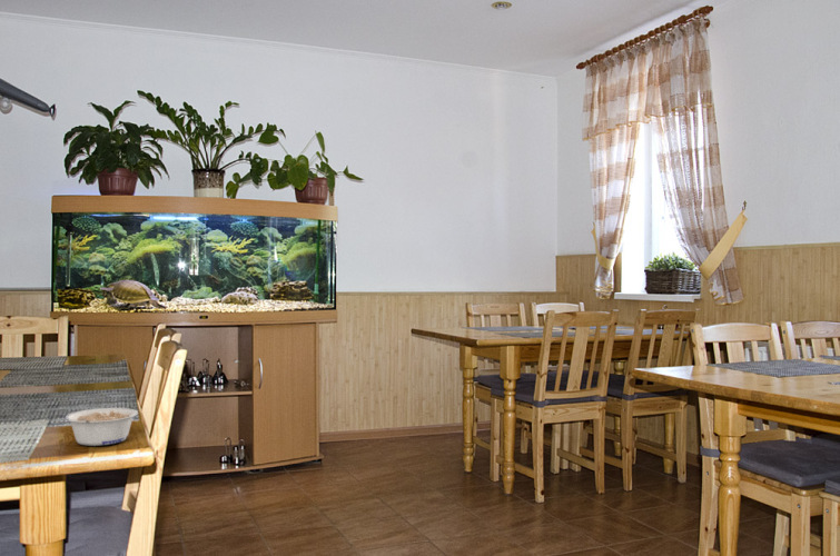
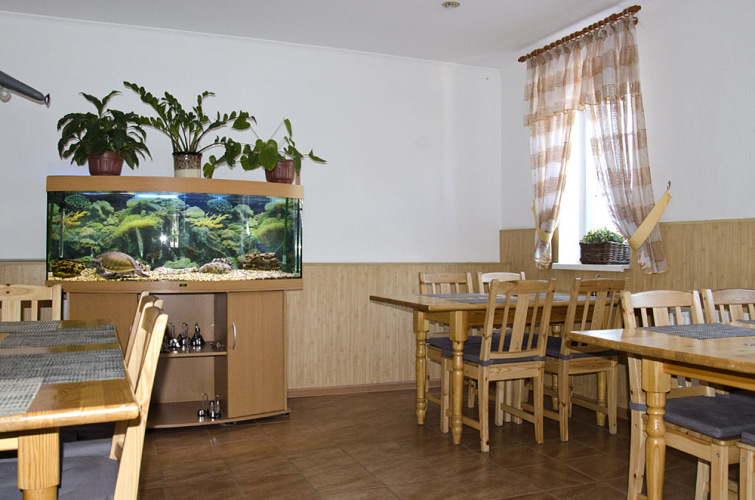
- legume (102, 425)
